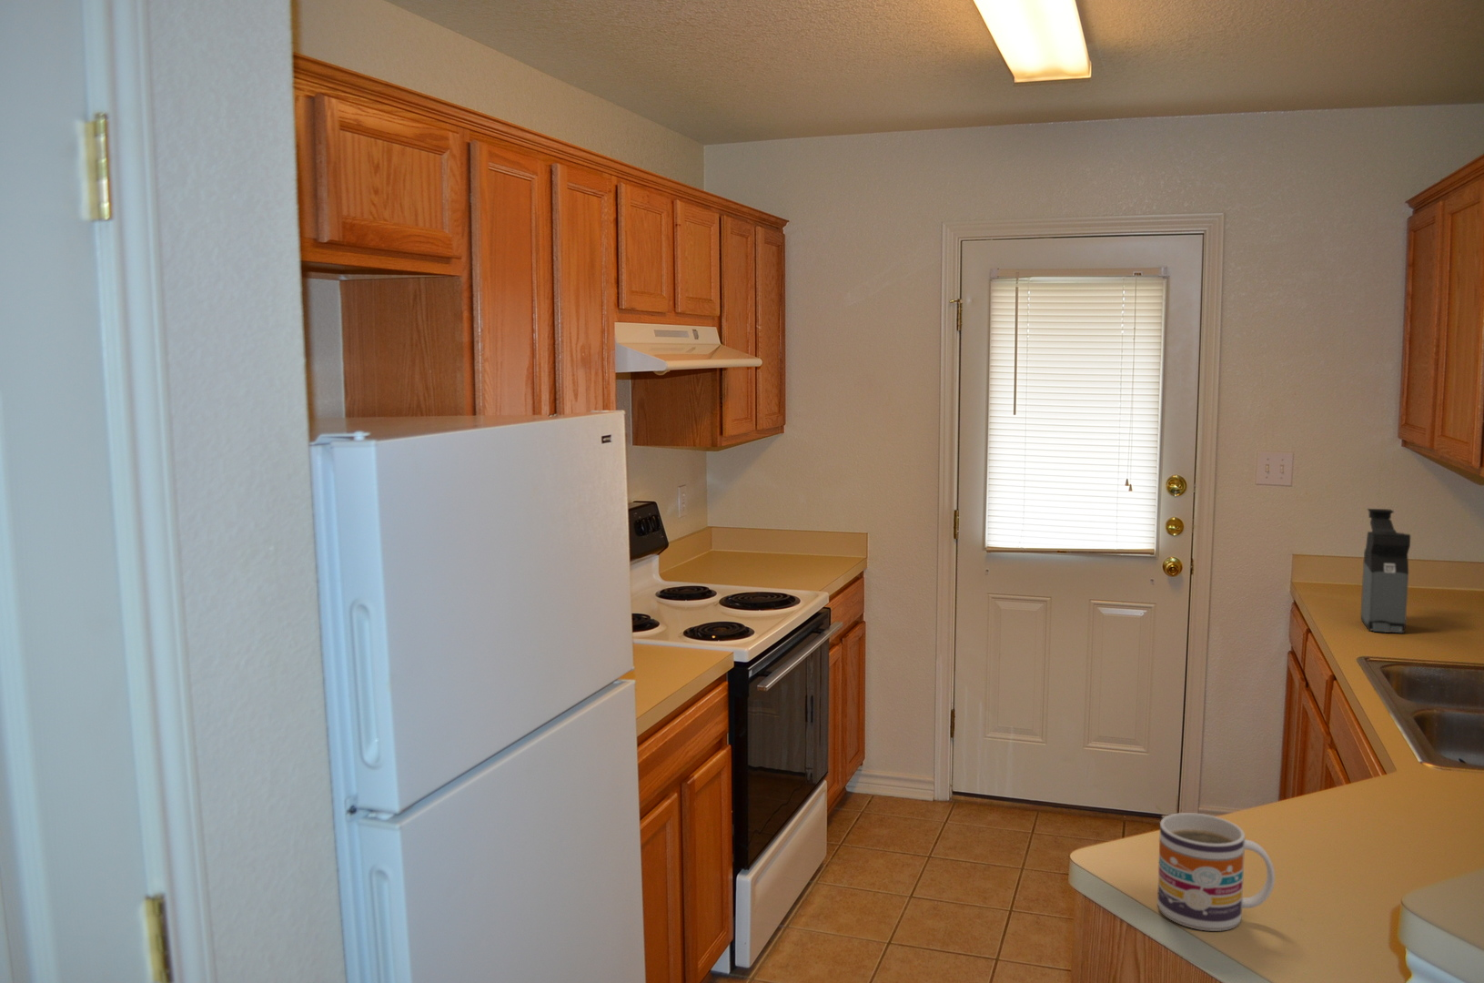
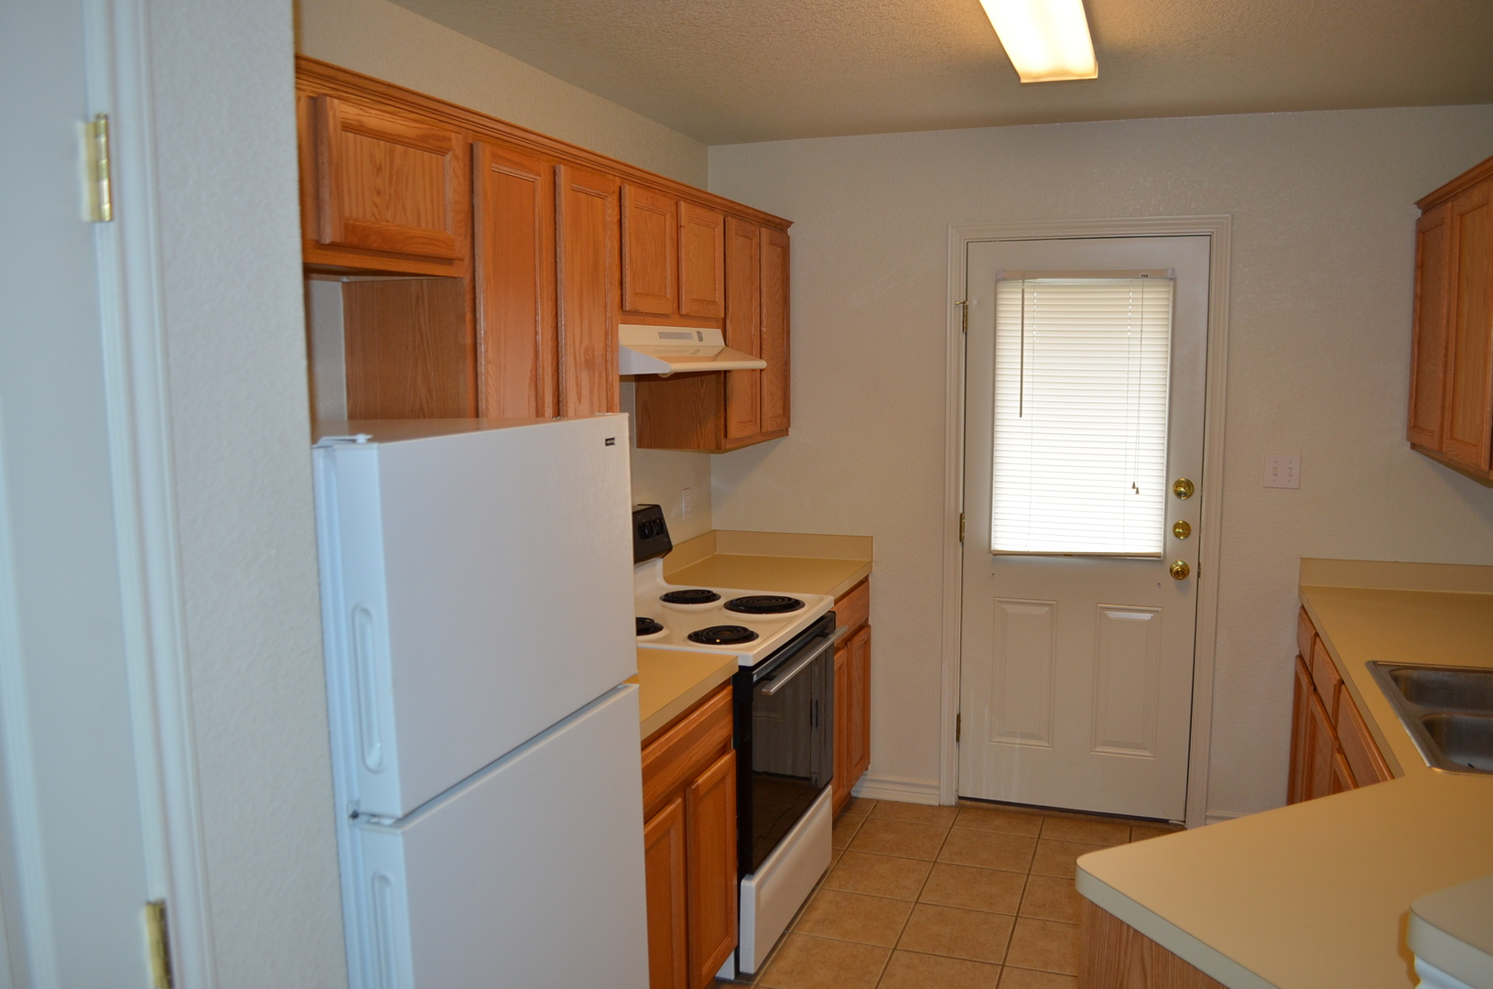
- coffee maker (1384, 569)
- mug (1210, 872)
